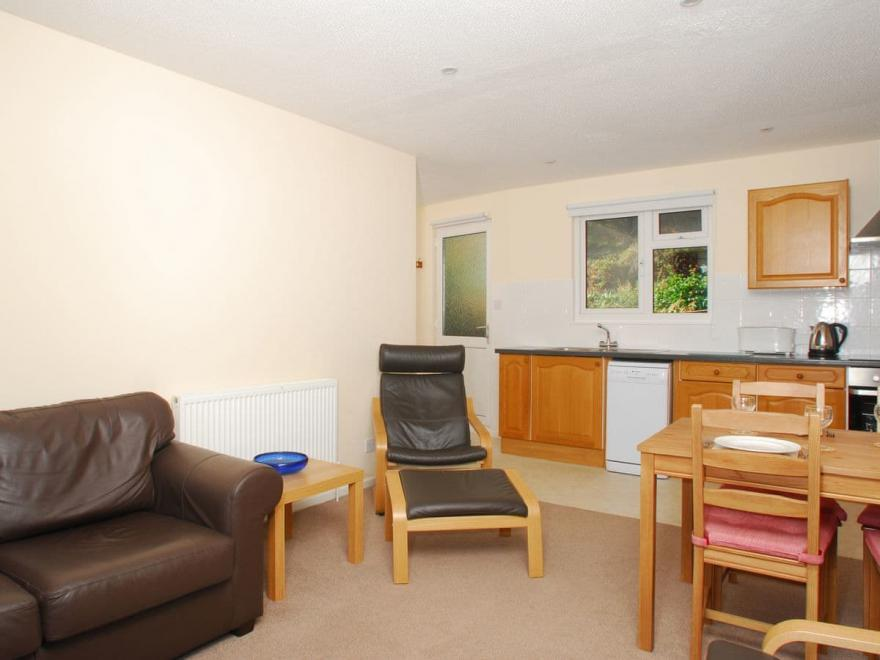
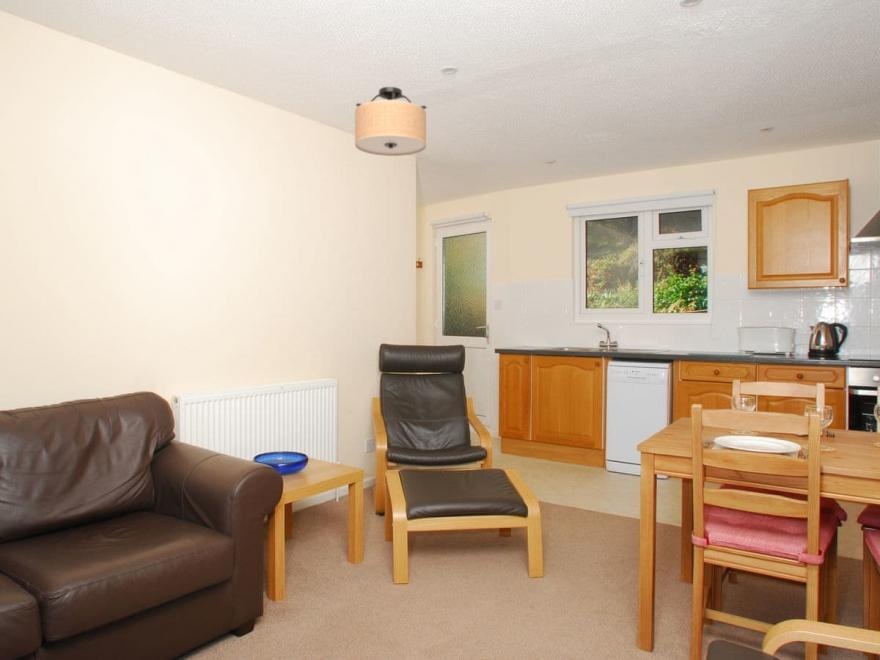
+ light fixture (390, 119)
